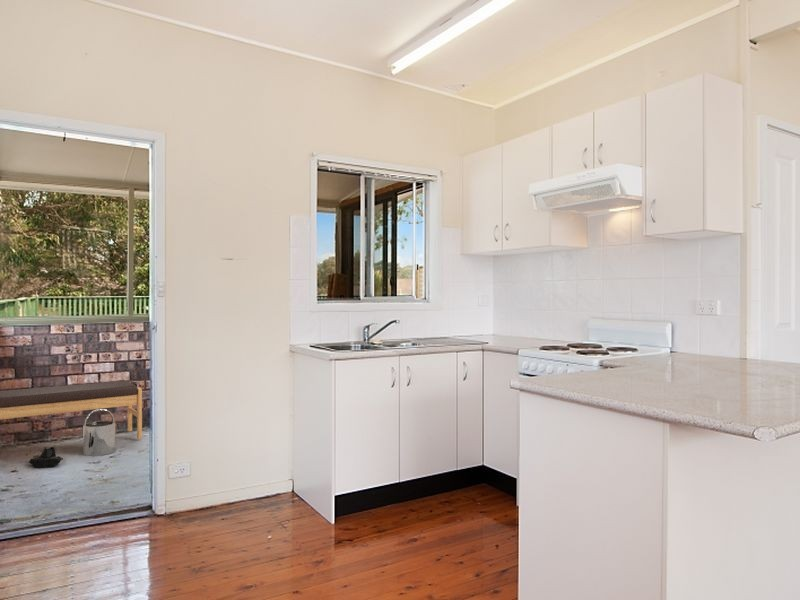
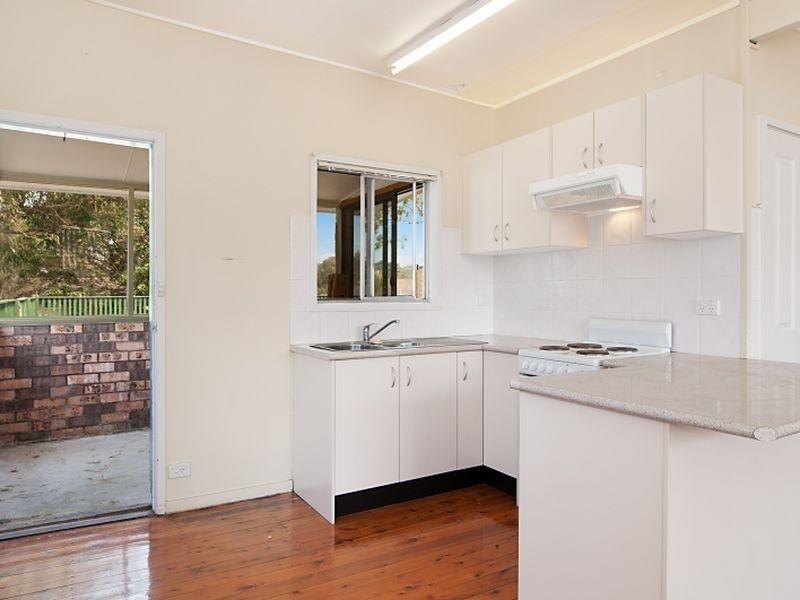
- bucket (99, 430)
- bench (60, 412)
- boots (47, 456)
